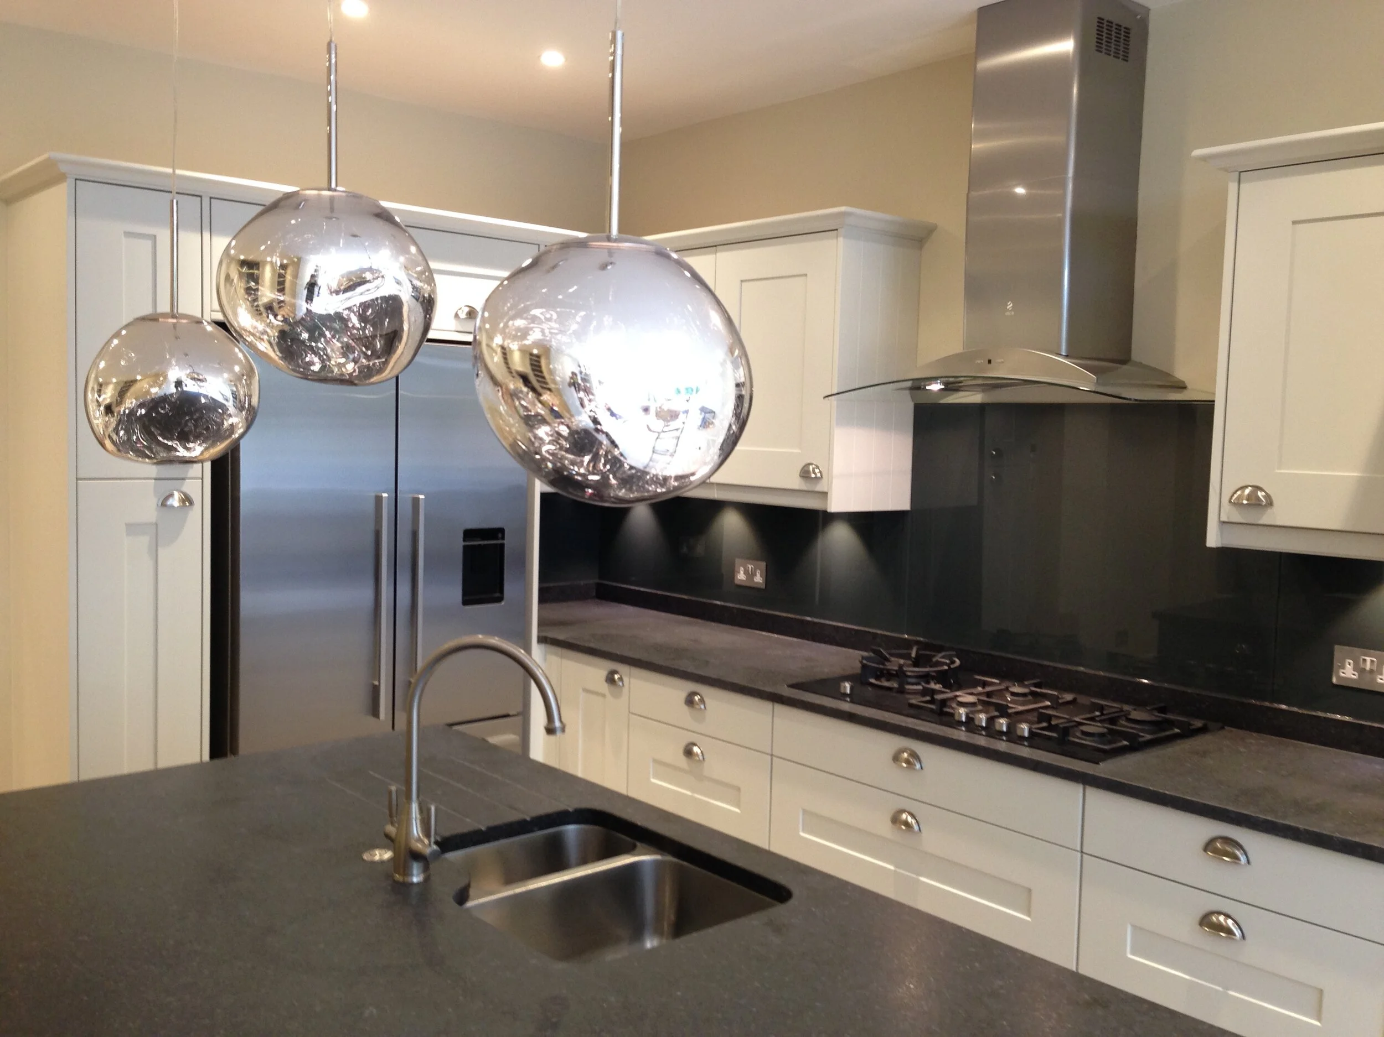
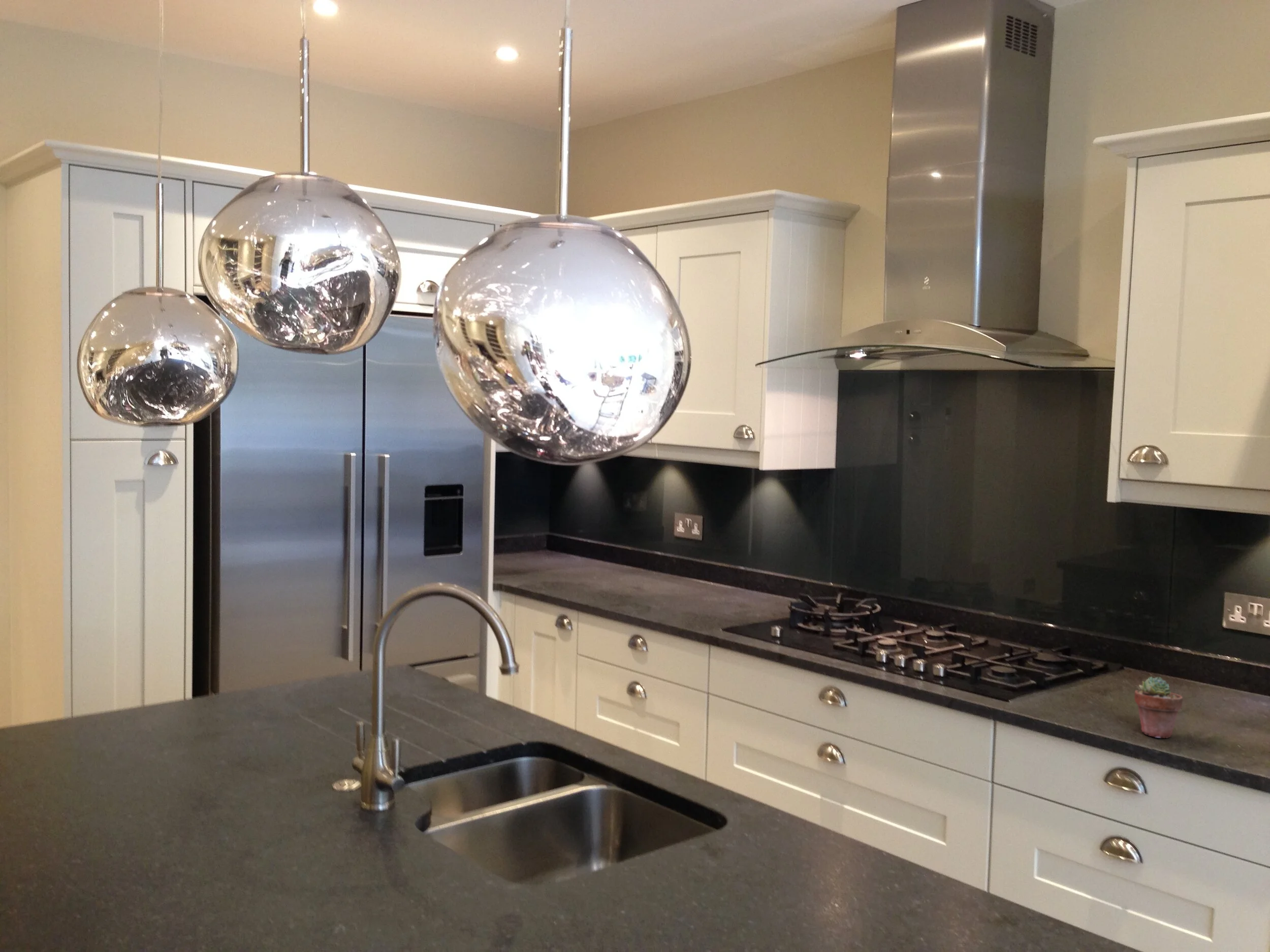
+ potted succulent (1157, 705)
